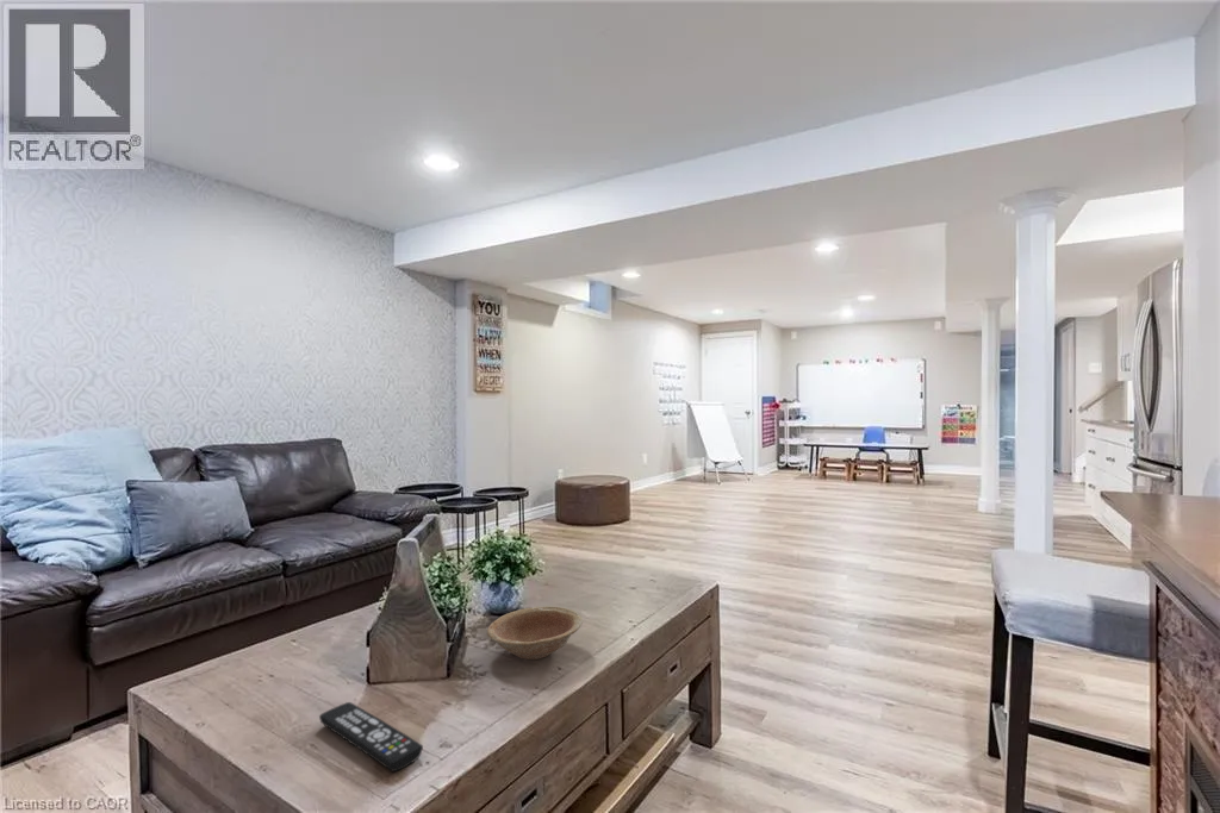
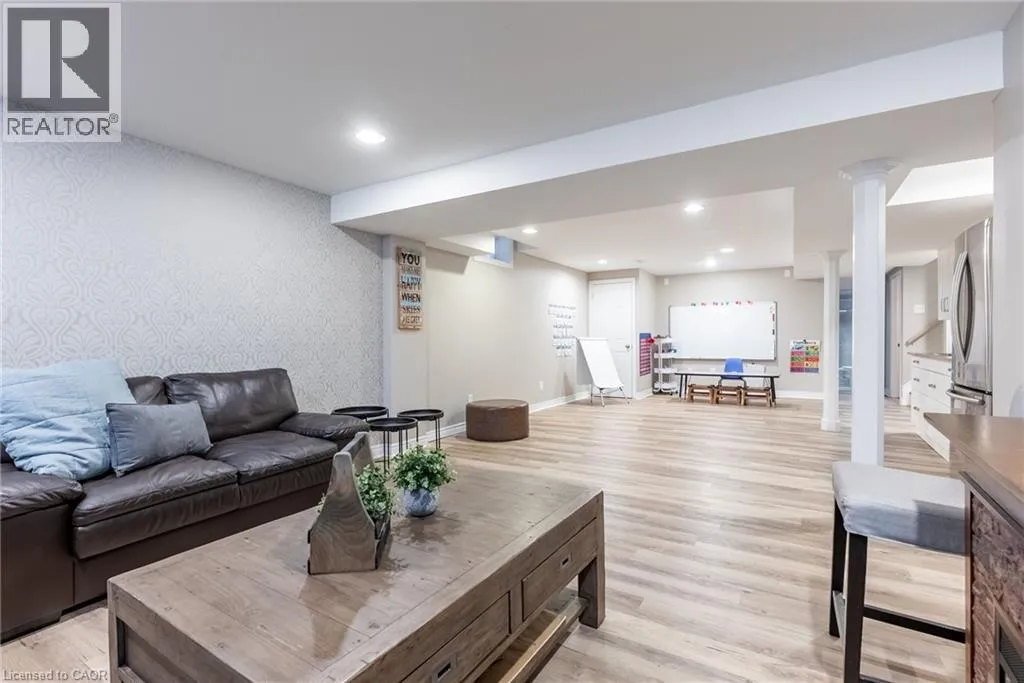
- remote control (368, 734)
- bowl (535, 636)
